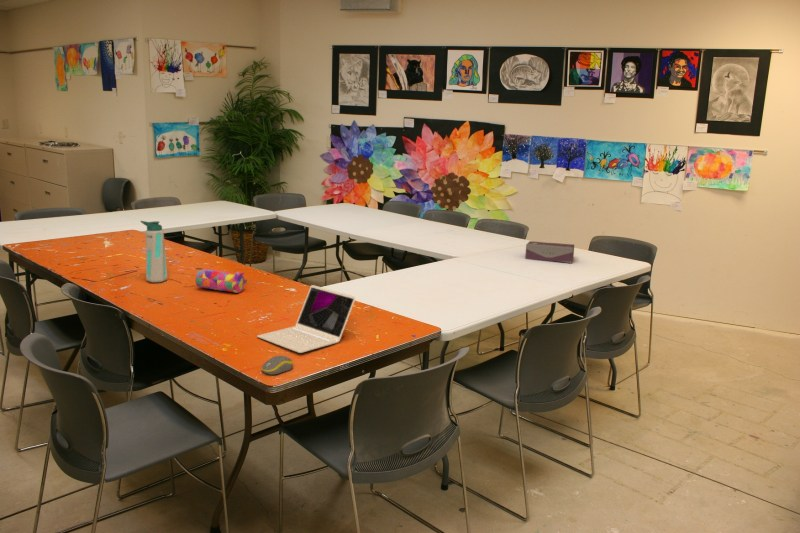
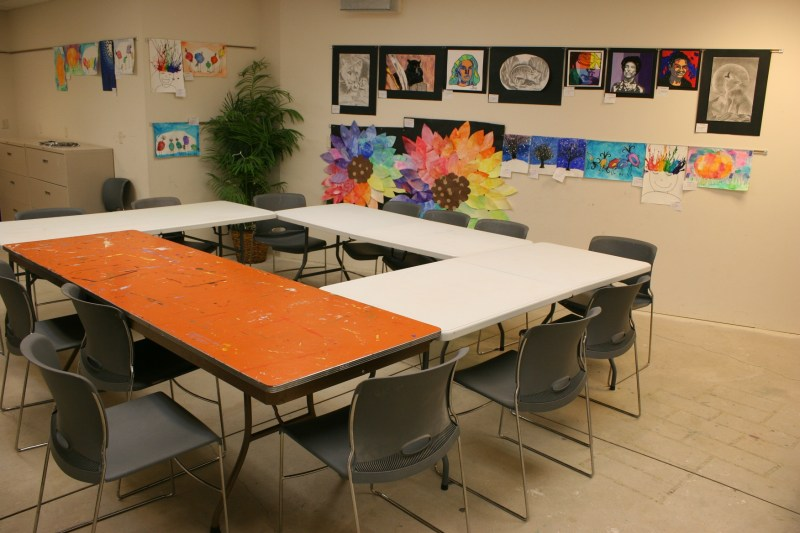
- laptop (306, 314)
- tissue box (550, 251)
- computer mouse (277, 363)
- pencil case (221, 280)
- water bottle (154, 251)
